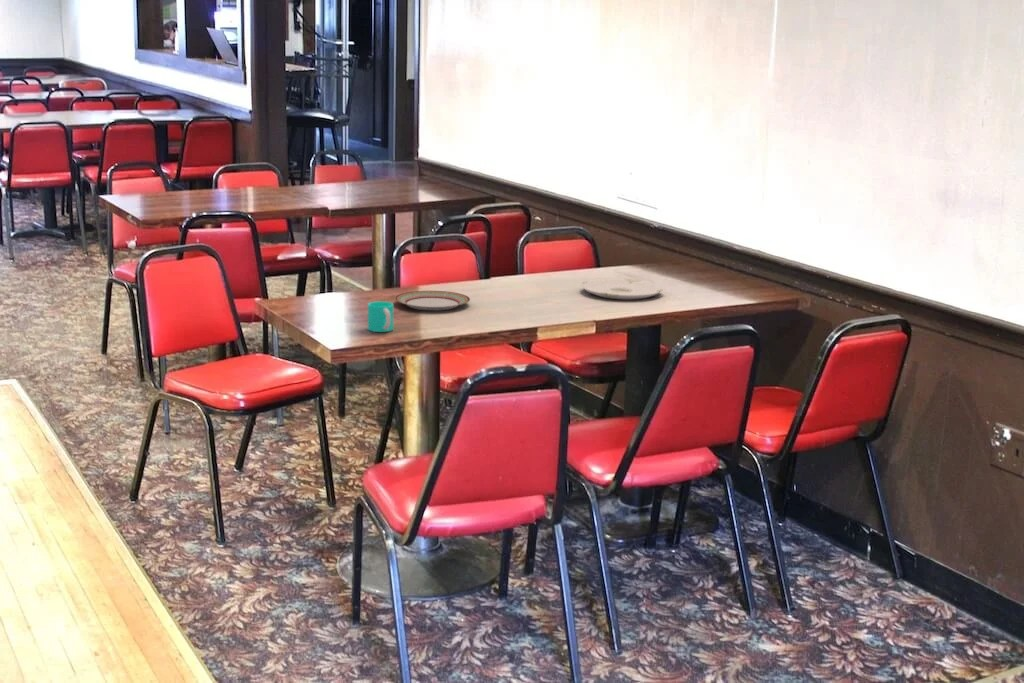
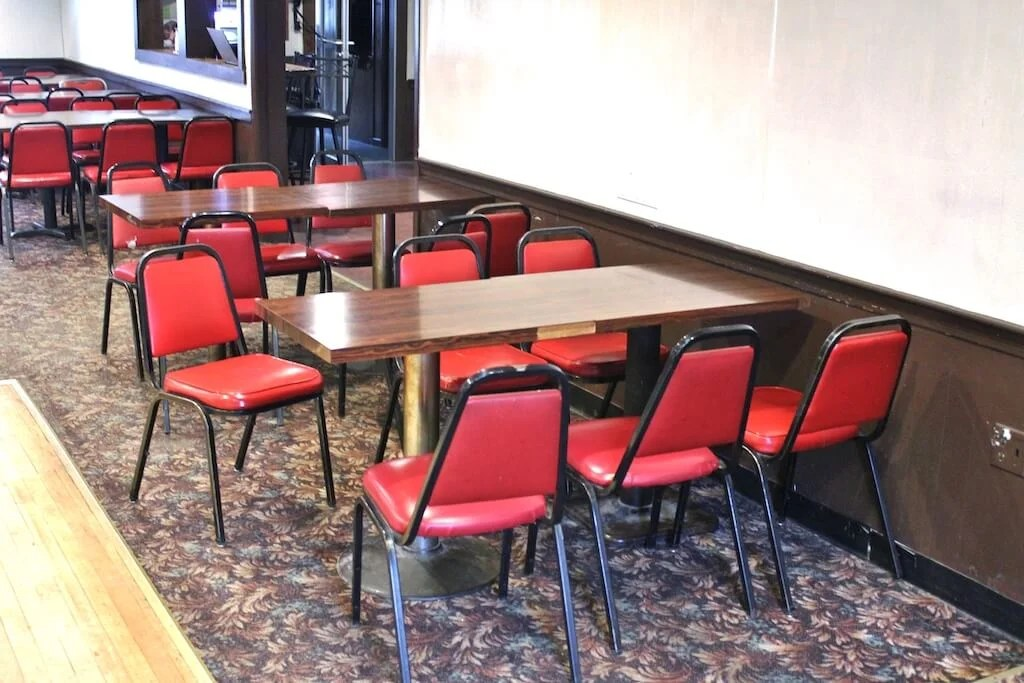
- plate (621, 289)
- cup (382, 317)
- plate (432, 301)
